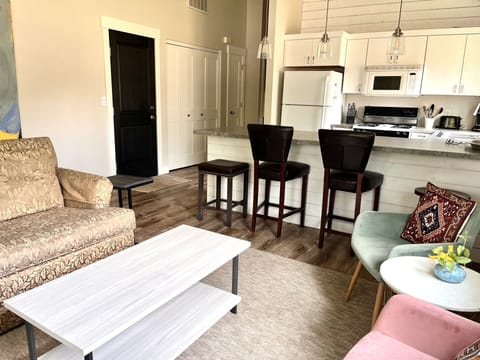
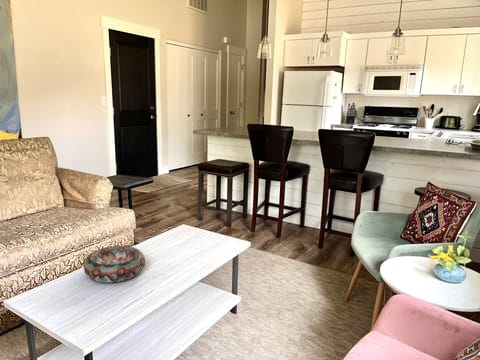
+ decorative bowl (115, 263)
